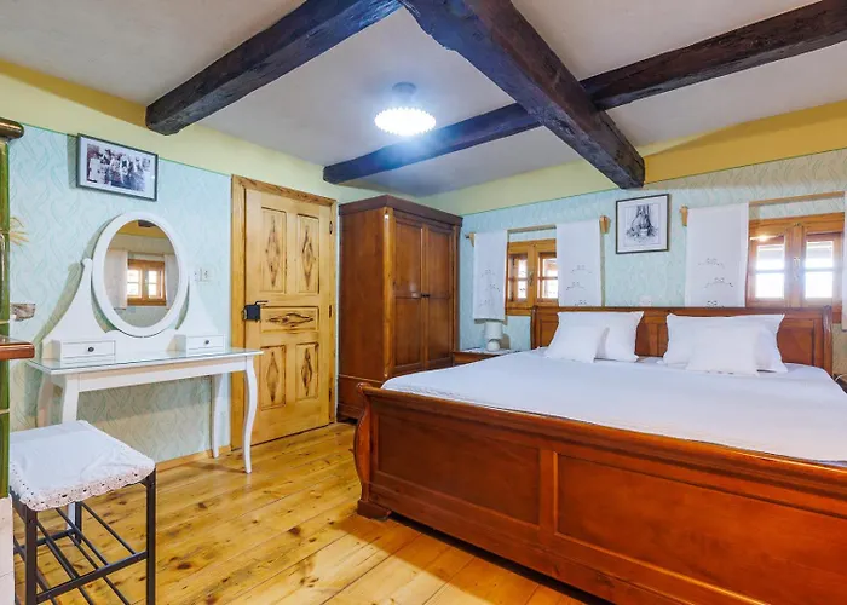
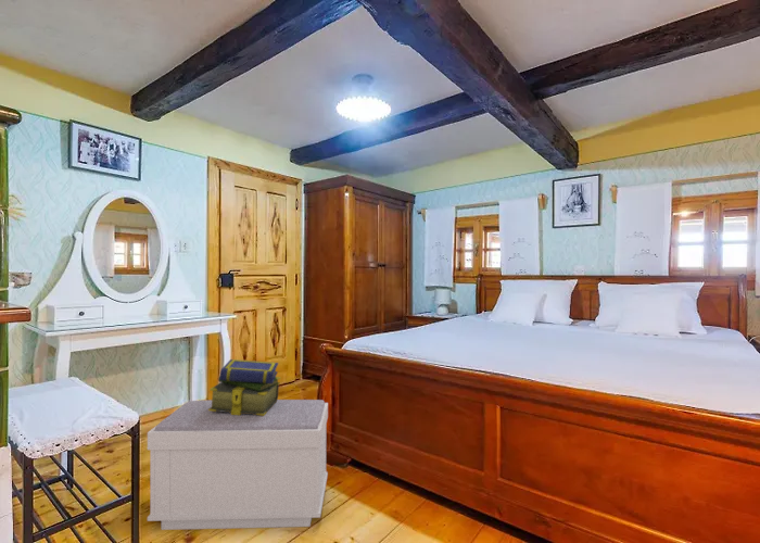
+ stack of books (249, 384)
+ bench (246, 457)
